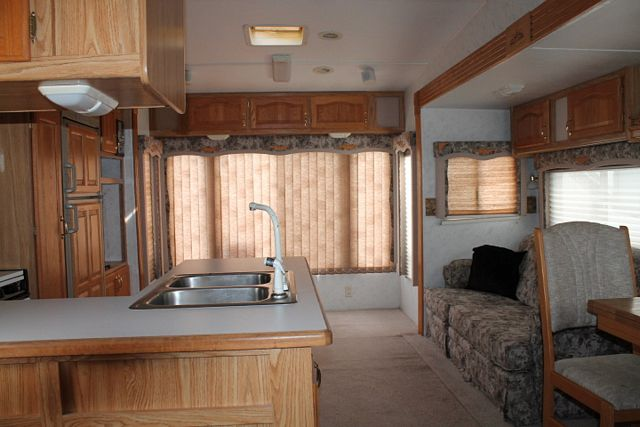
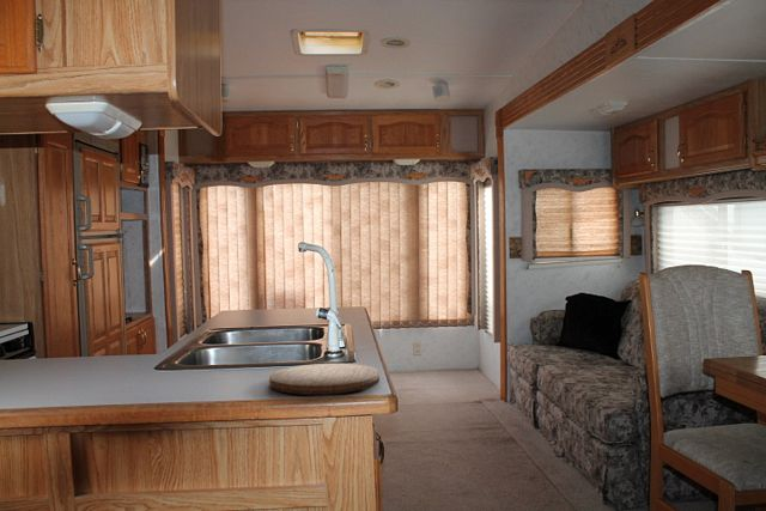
+ cutting board (324, 377)
